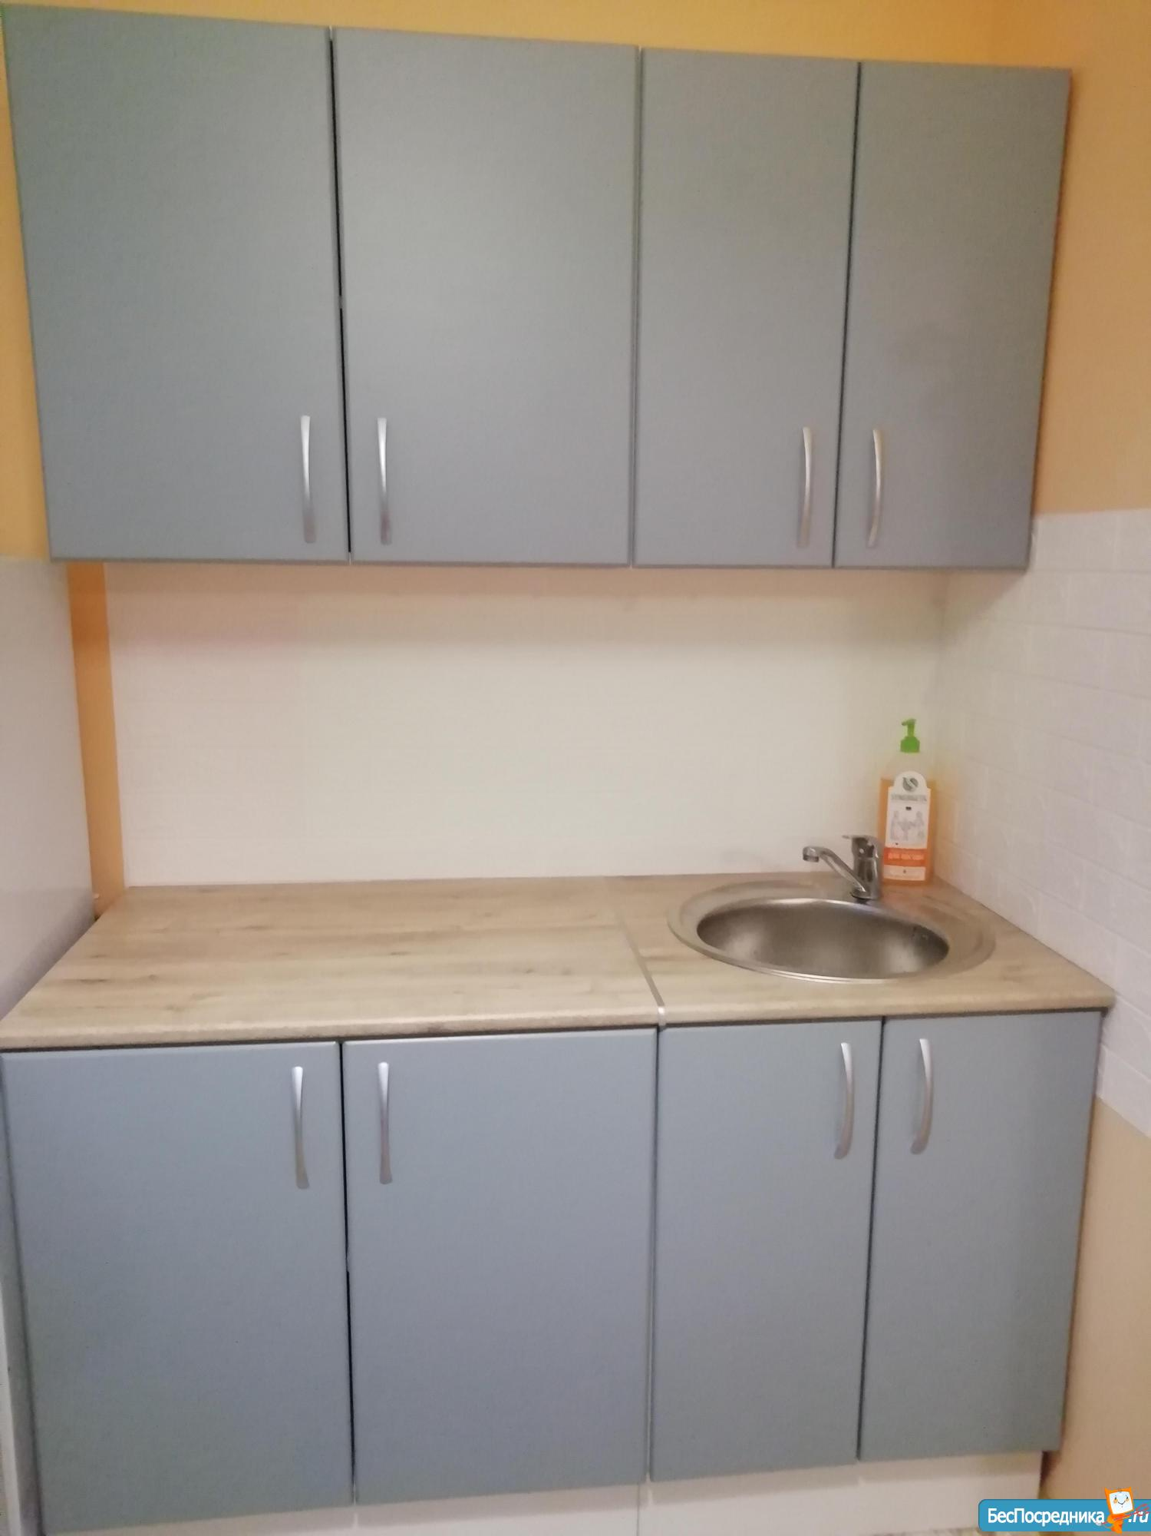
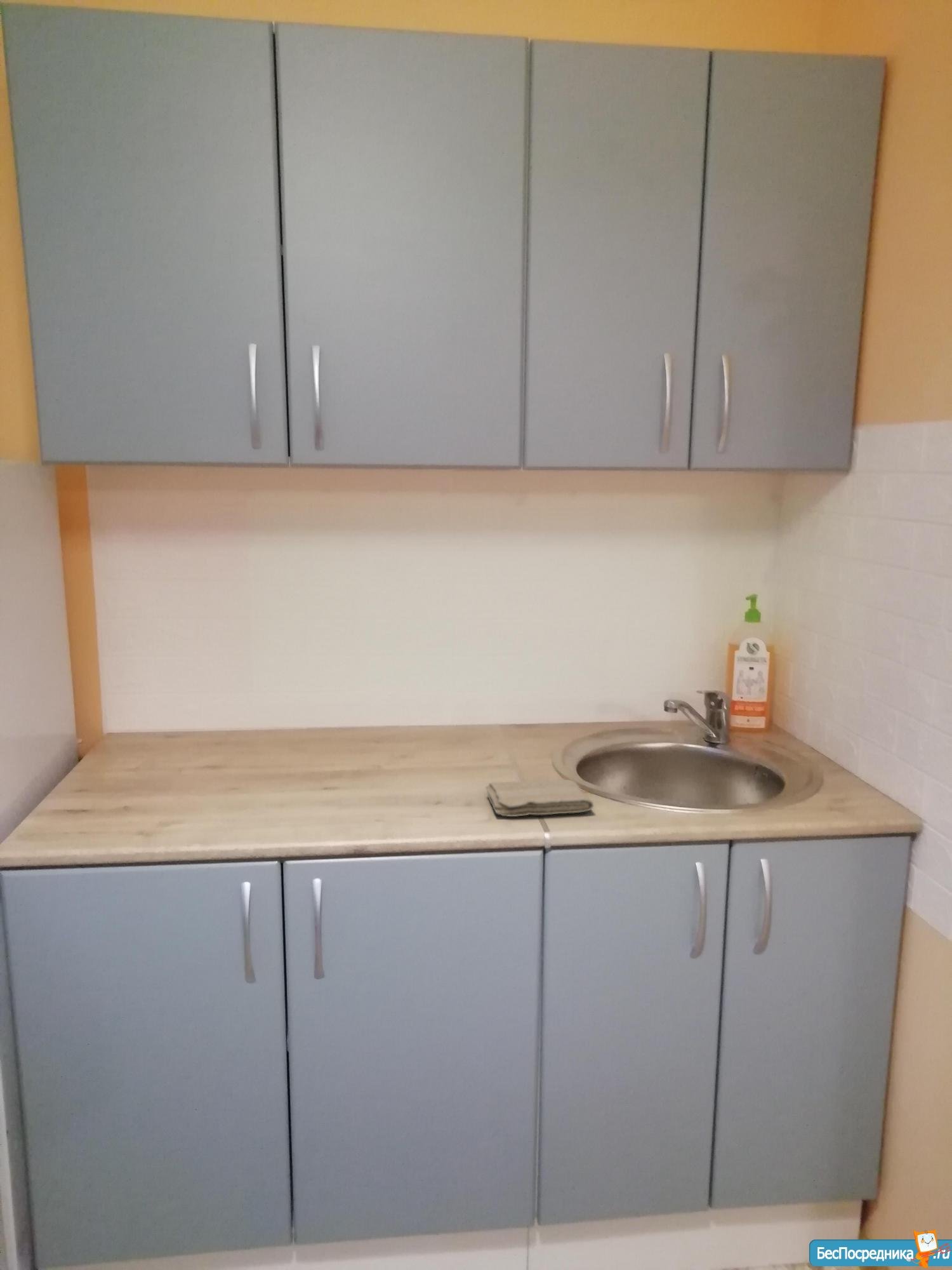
+ washcloth (537, 796)
